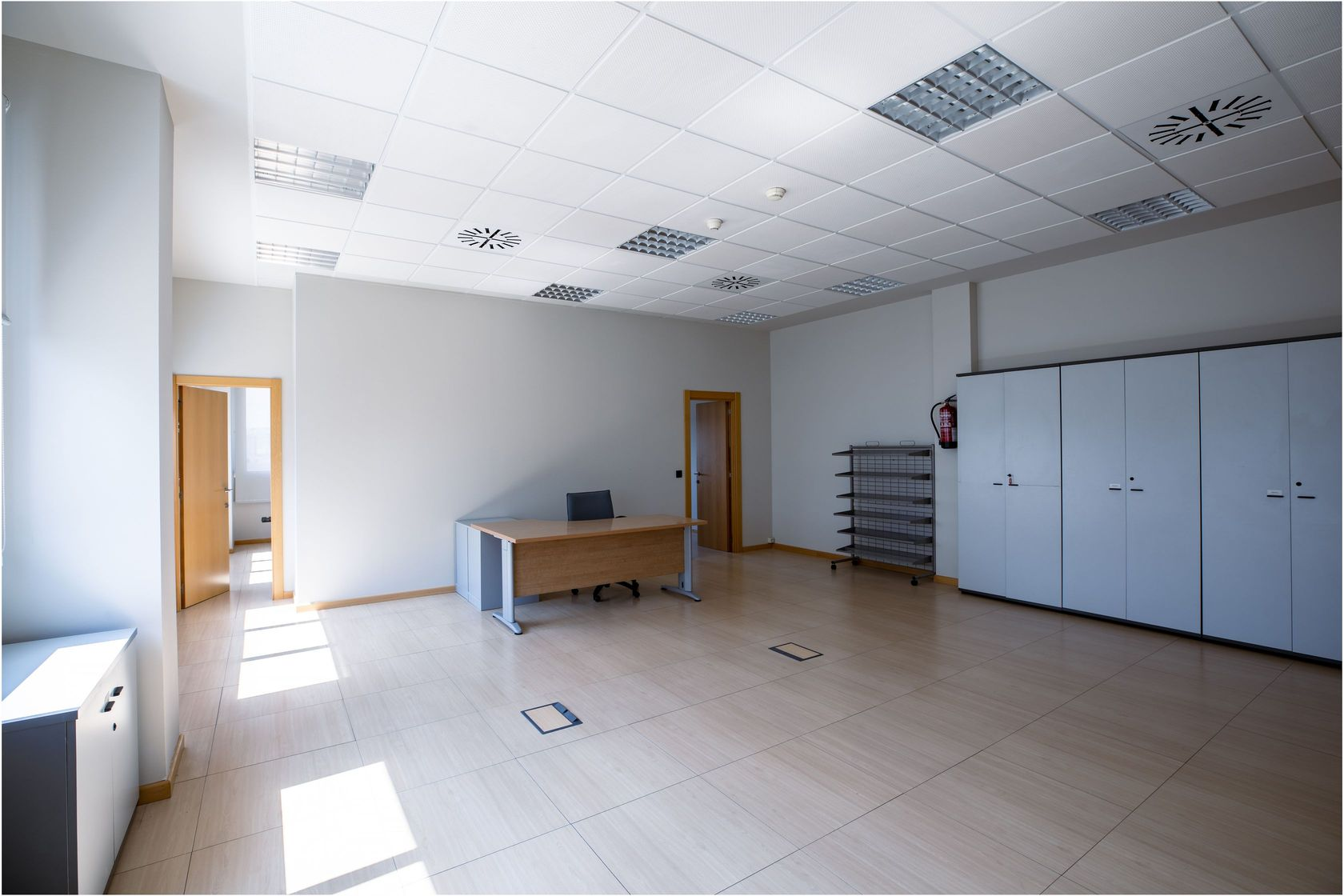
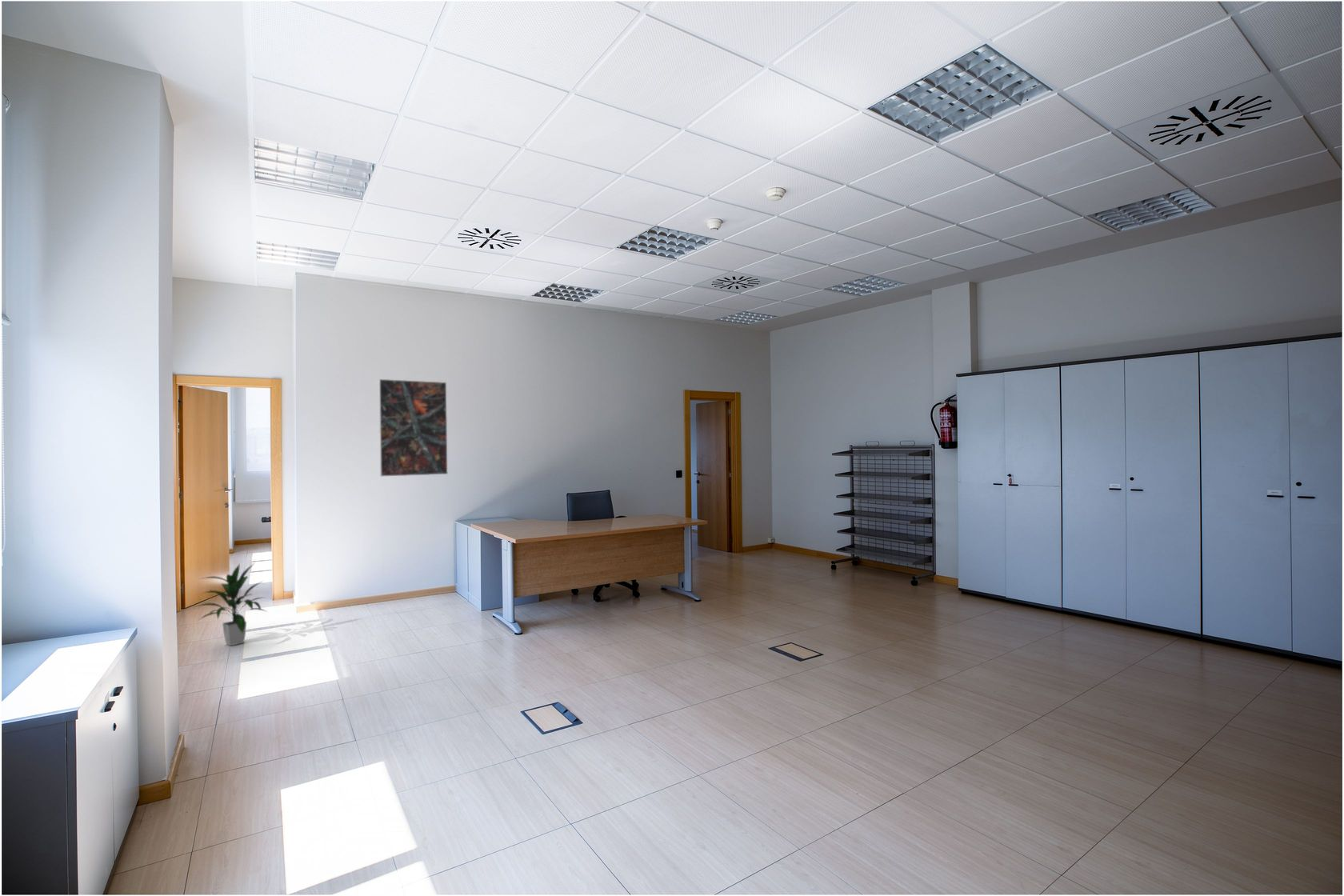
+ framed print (414, 428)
+ indoor plant (233, 604)
